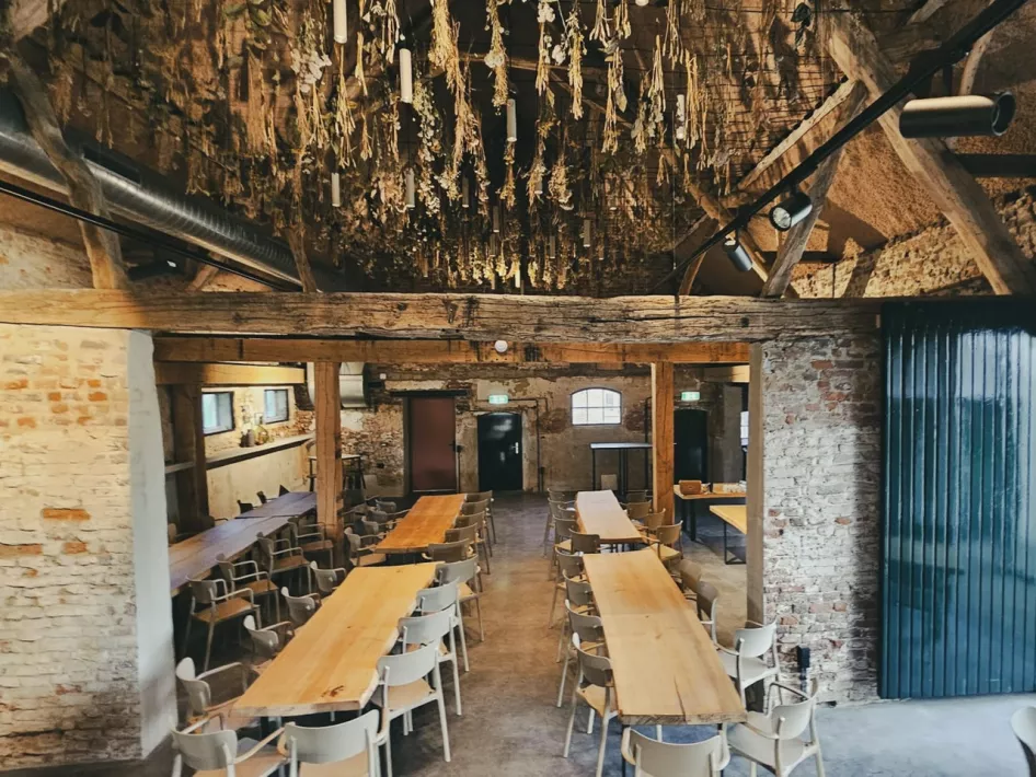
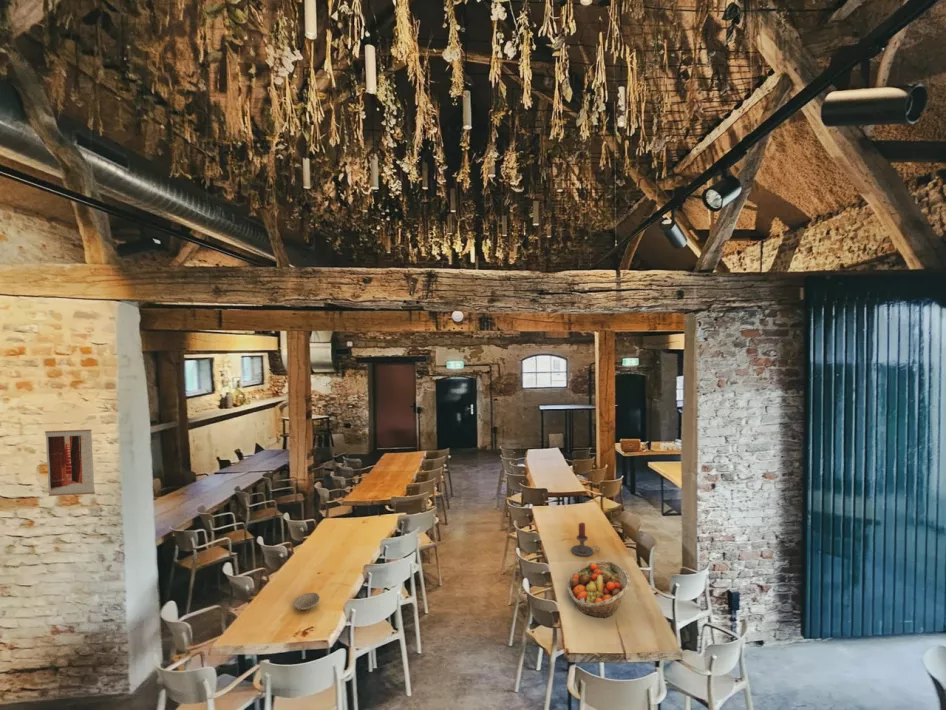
+ fruit basket (598, 587)
+ bowl (307, 603)
+ wall art (70, 462)
+ candle holder (585, 537)
